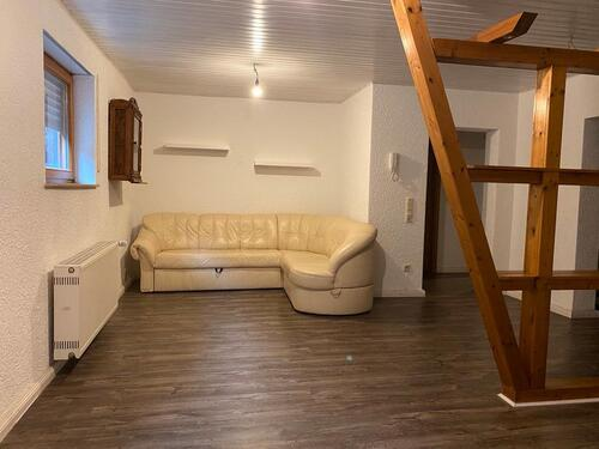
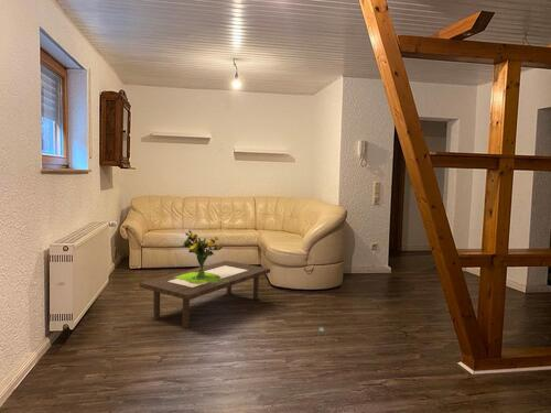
+ bouquet (204, 254)
+ coffee table (209, 291)
